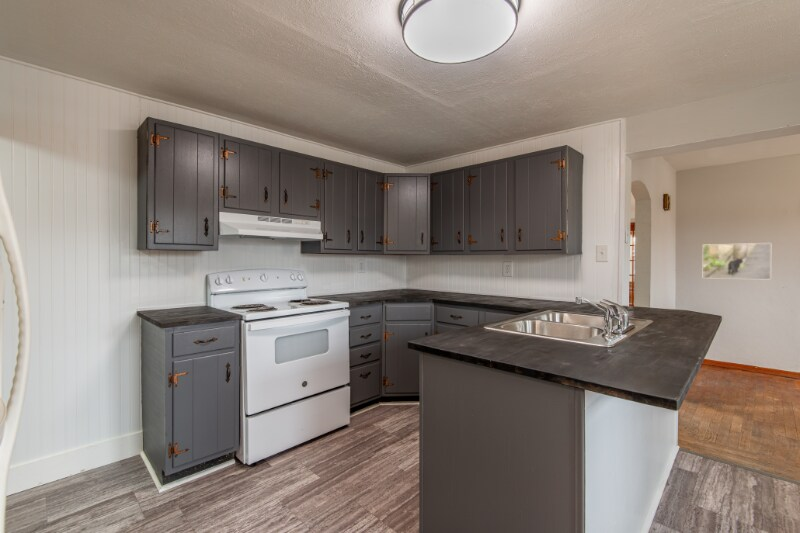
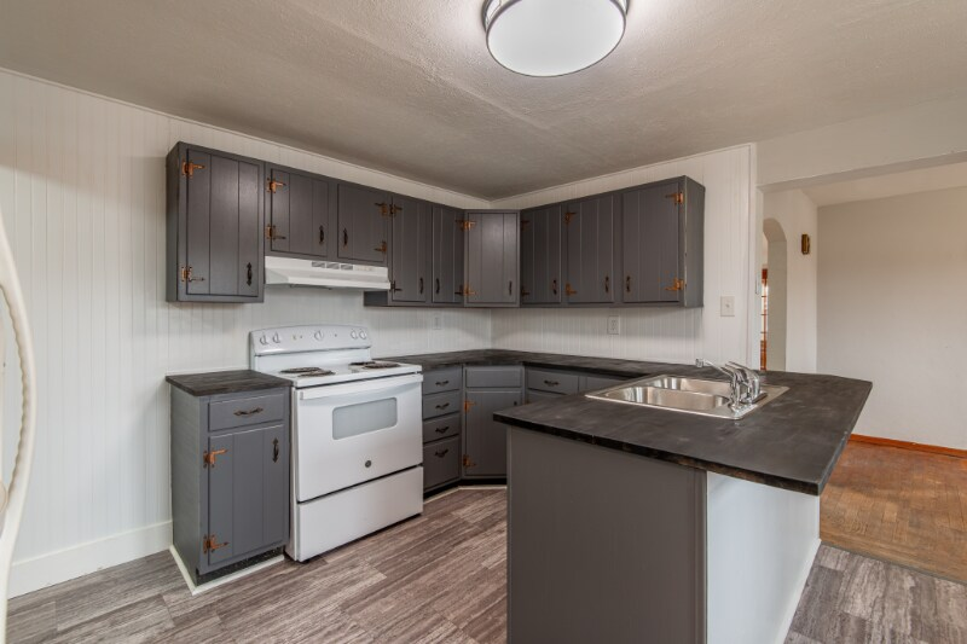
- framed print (735, 261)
